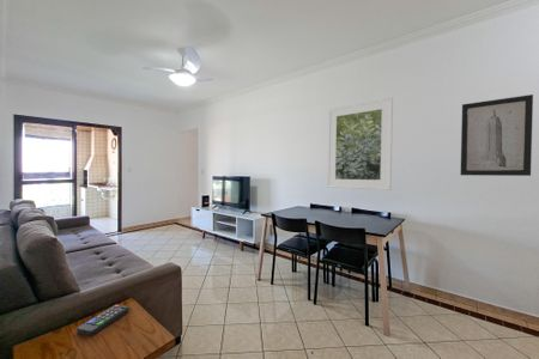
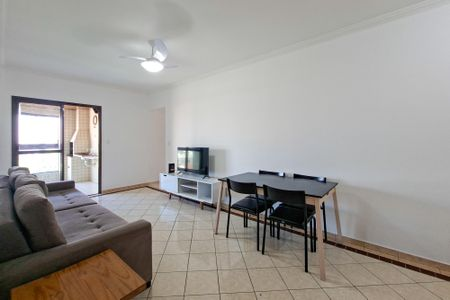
- wall art (493, 138)
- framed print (357, 146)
- remote control (104, 318)
